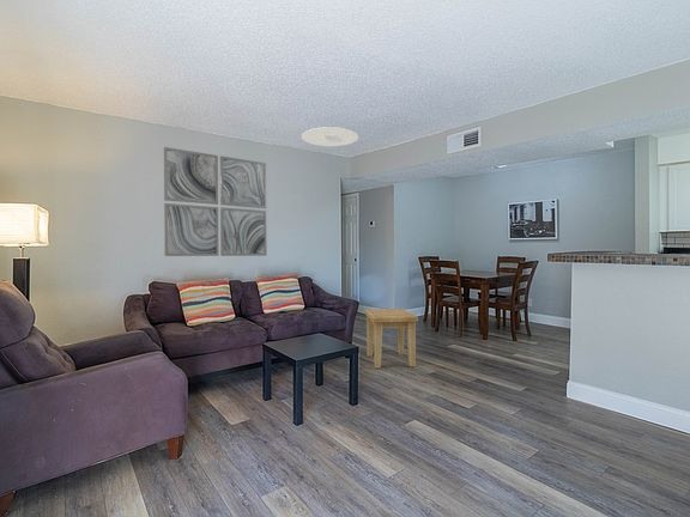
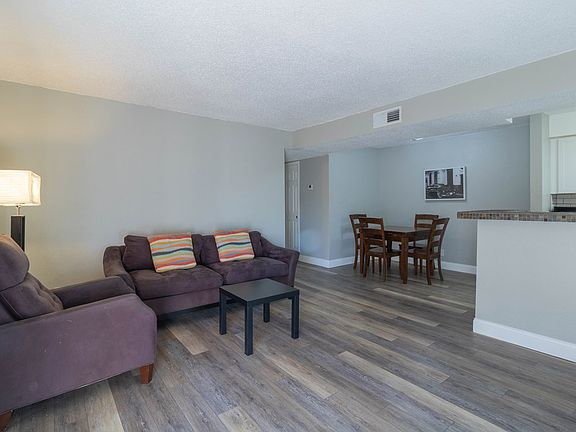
- ceiling light (329, 134)
- wall art (220, 207)
- side table (397, 333)
